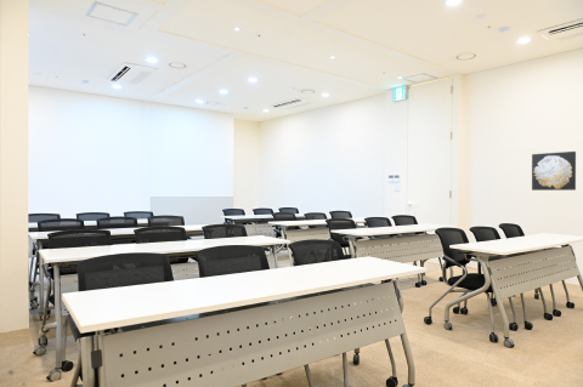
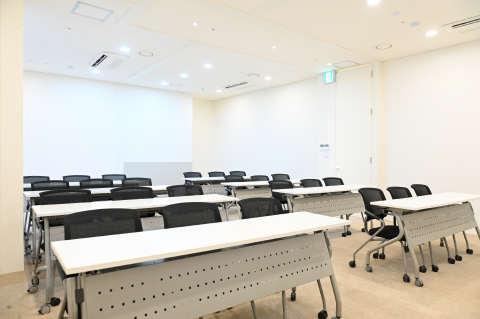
- wall art (553, 171)
